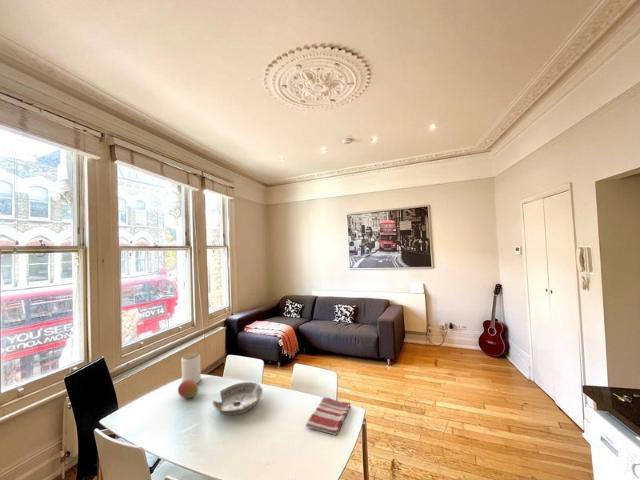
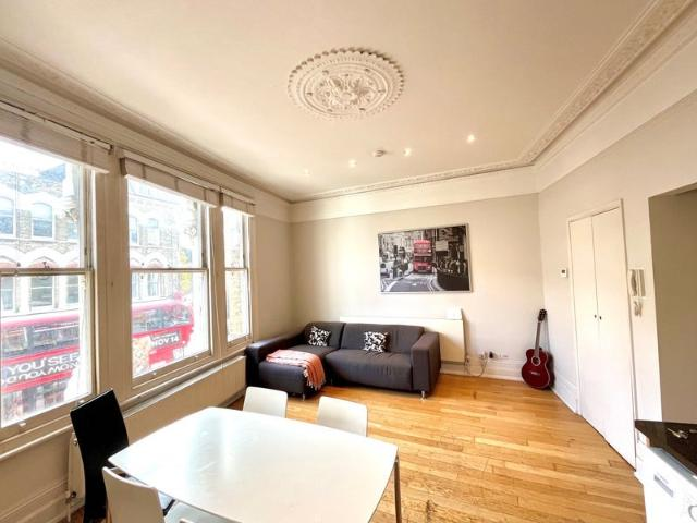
- dish towel (329, 413)
- jar (191, 368)
- bowl (239, 399)
- fruit (188, 388)
